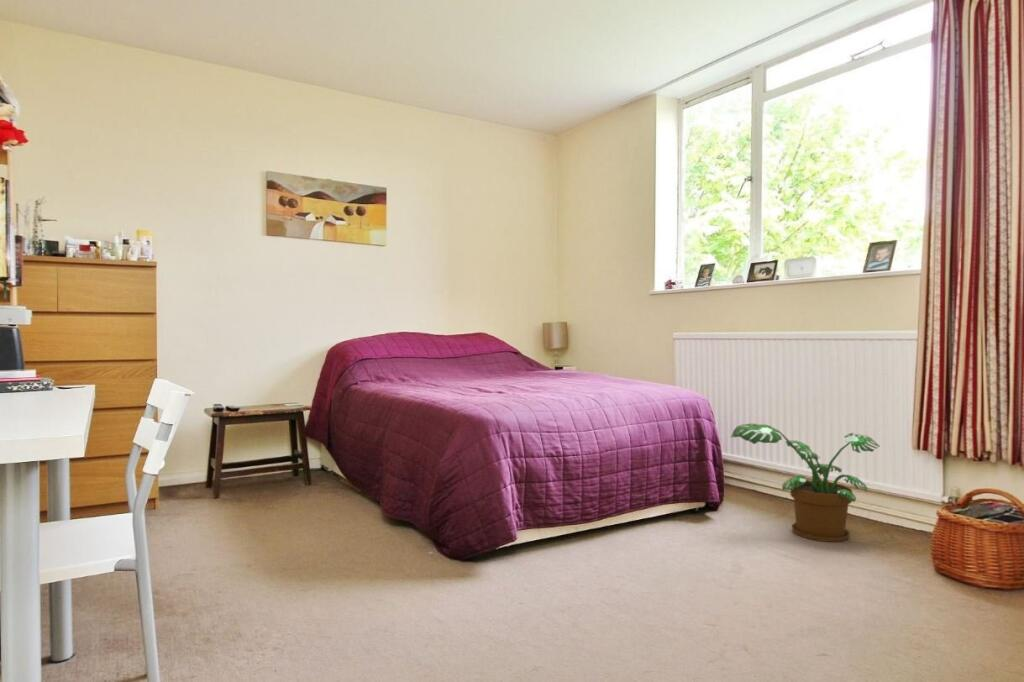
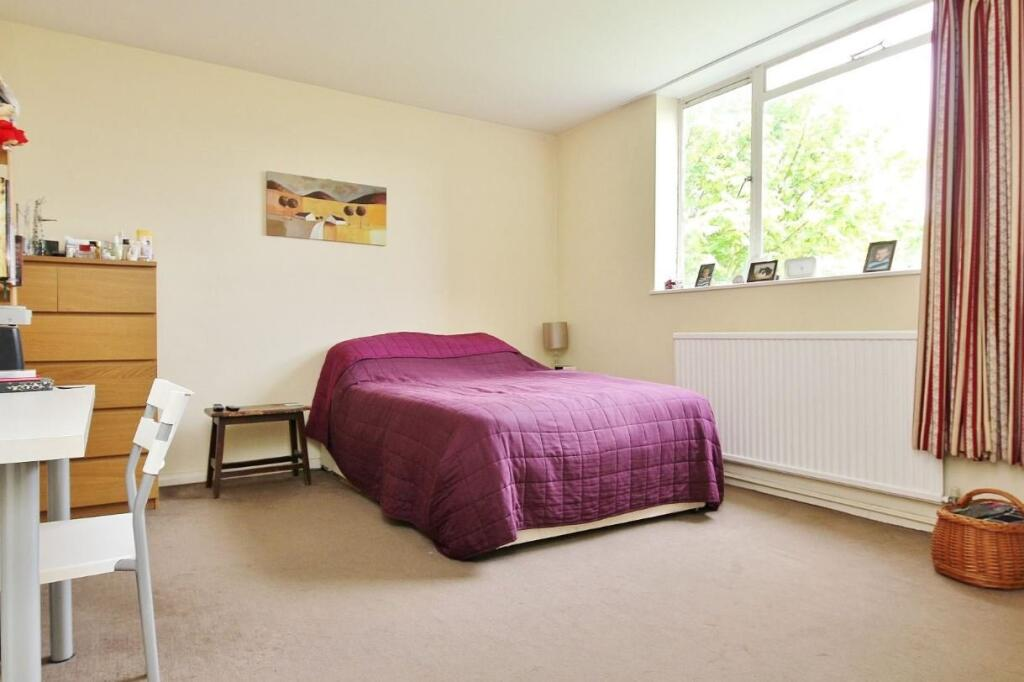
- potted plant (806, 479)
